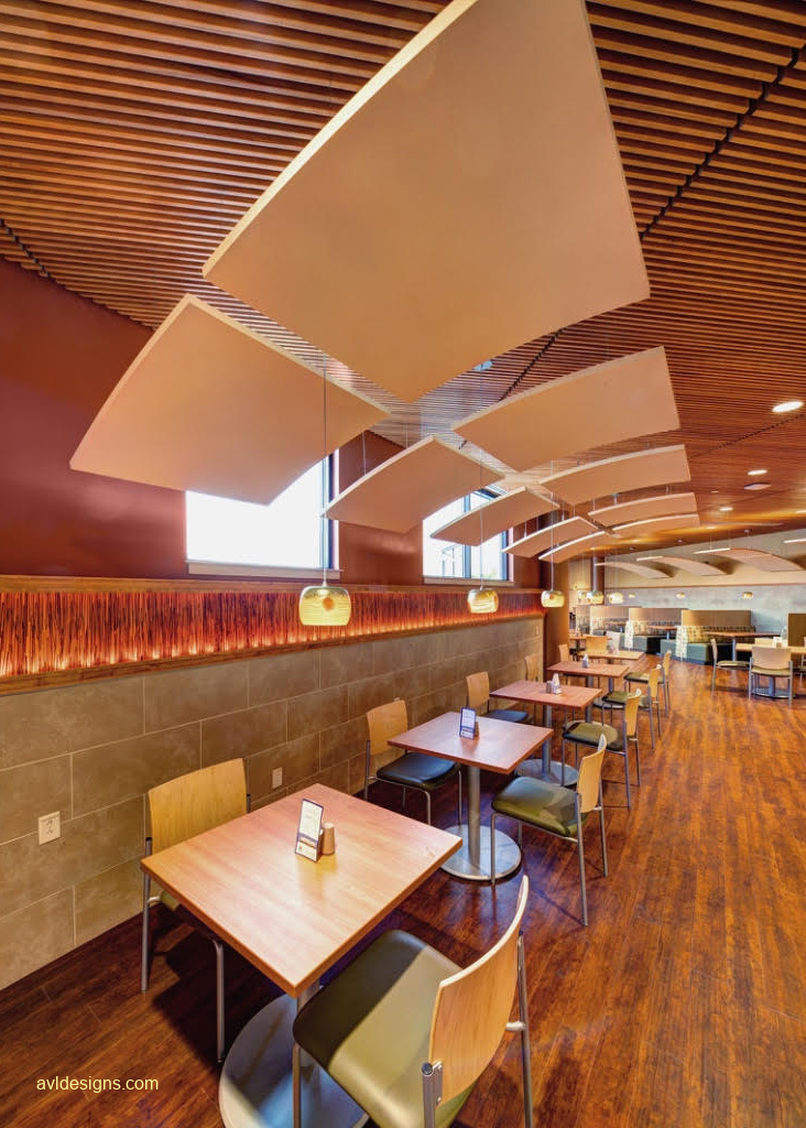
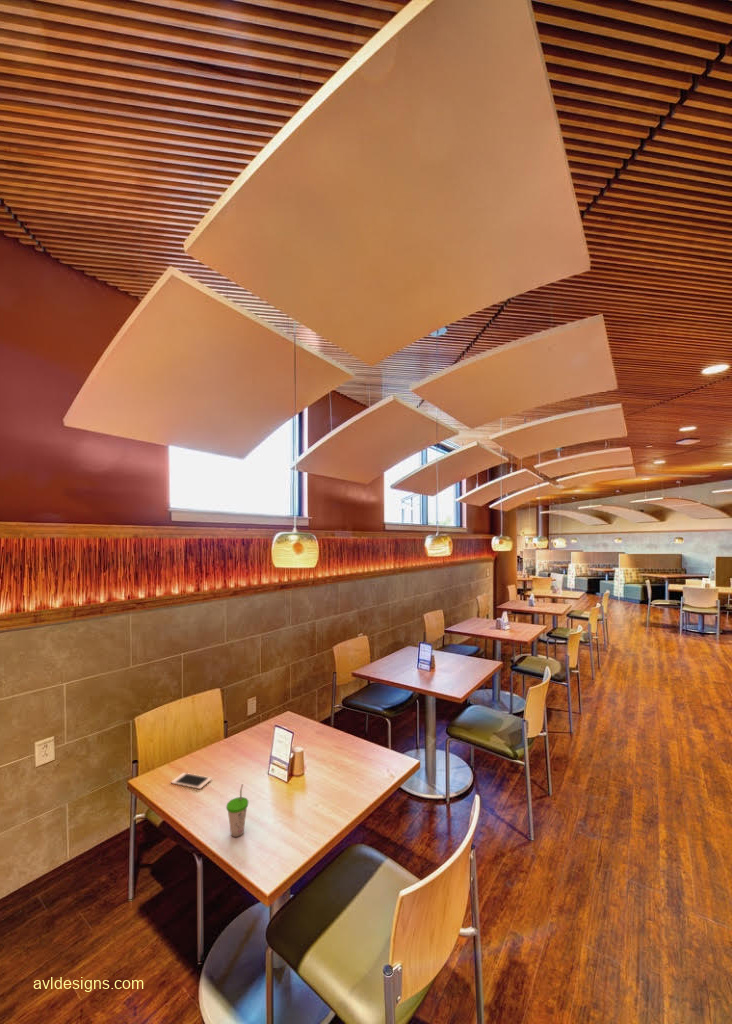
+ cup (237, 811)
+ cell phone (191, 780)
